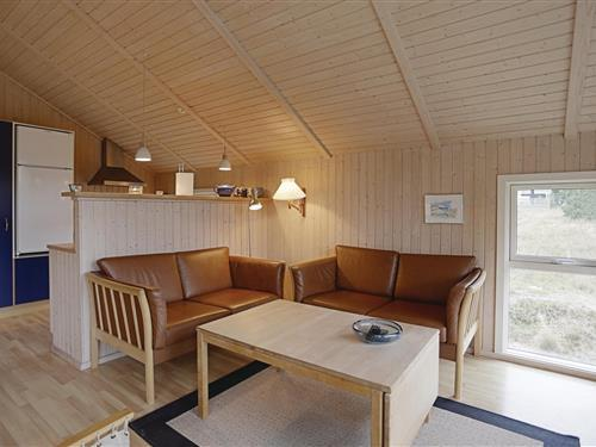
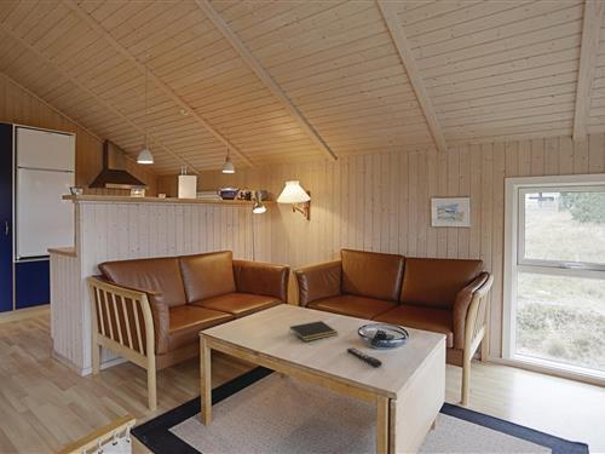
+ remote control (363, 356)
+ notepad (313, 329)
